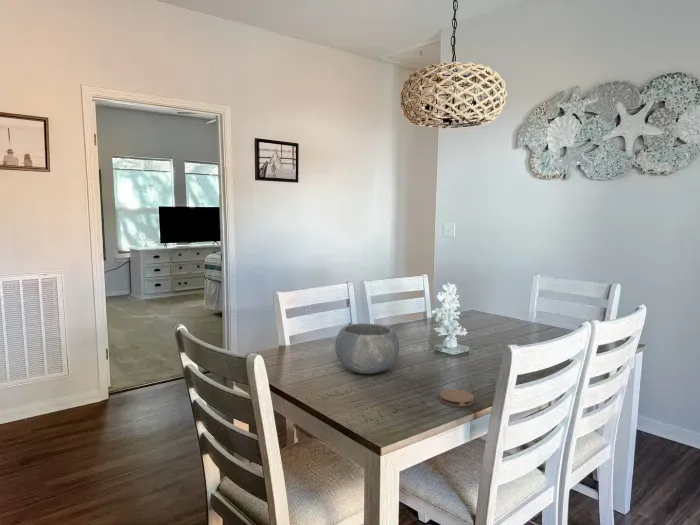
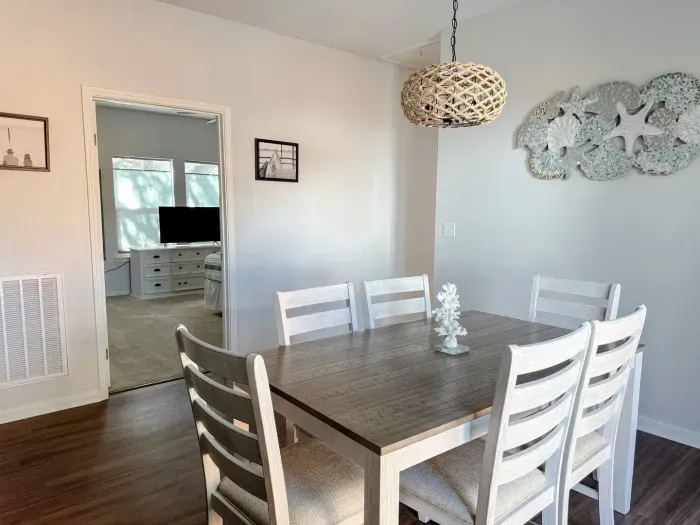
- bowl (366, 349)
- coaster (456, 397)
